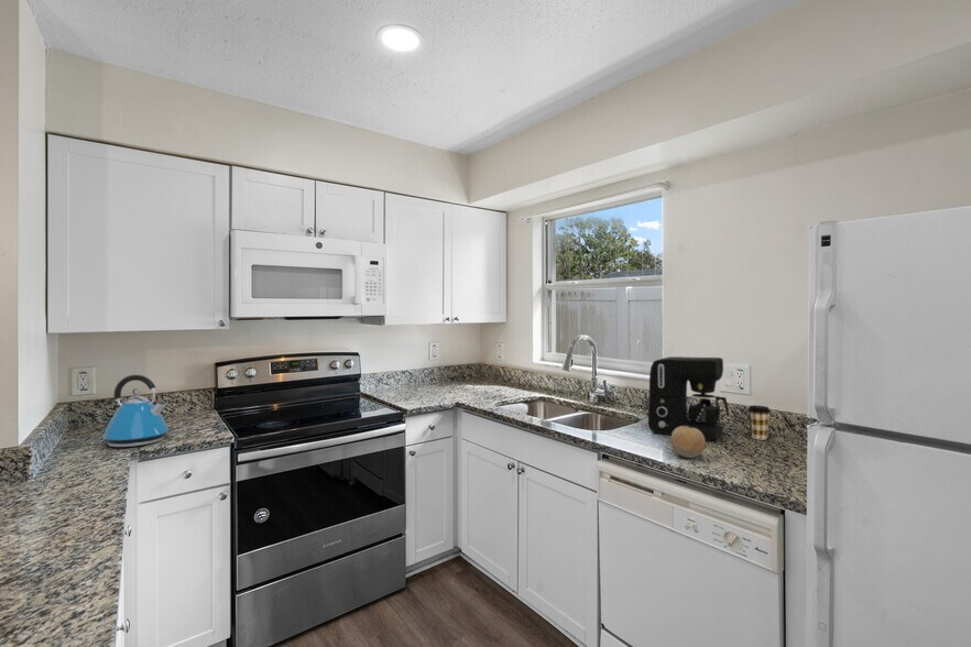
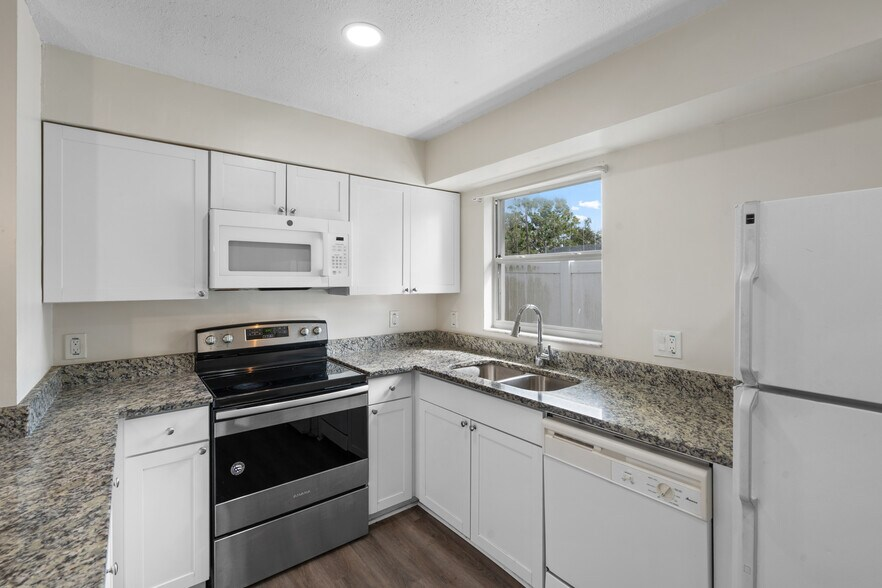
- fruit (687, 441)
- kettle (134, 407)
- coffee maker (691, 395)
- coffee cup (759, 421)
